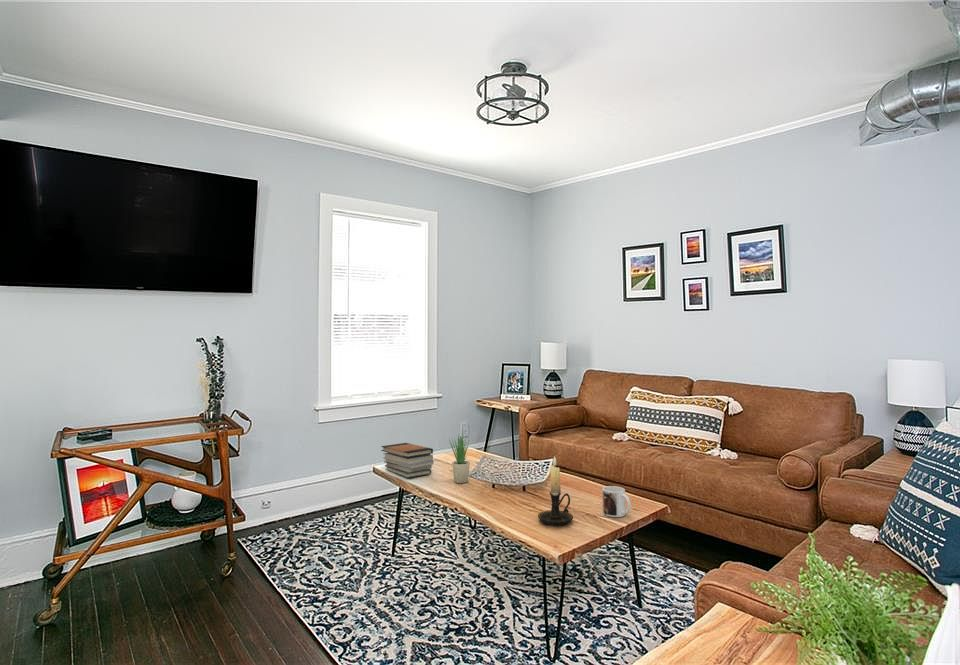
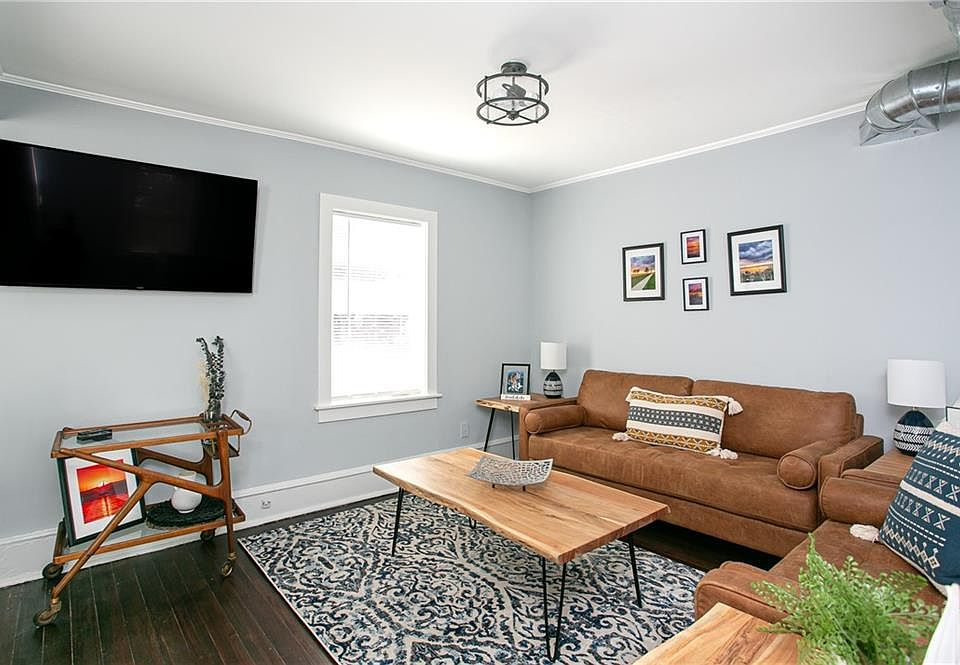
- candle holder (558, 487)
- book stack (407, 459)
- potted plant (459, 454)
- mug (615, 501)
